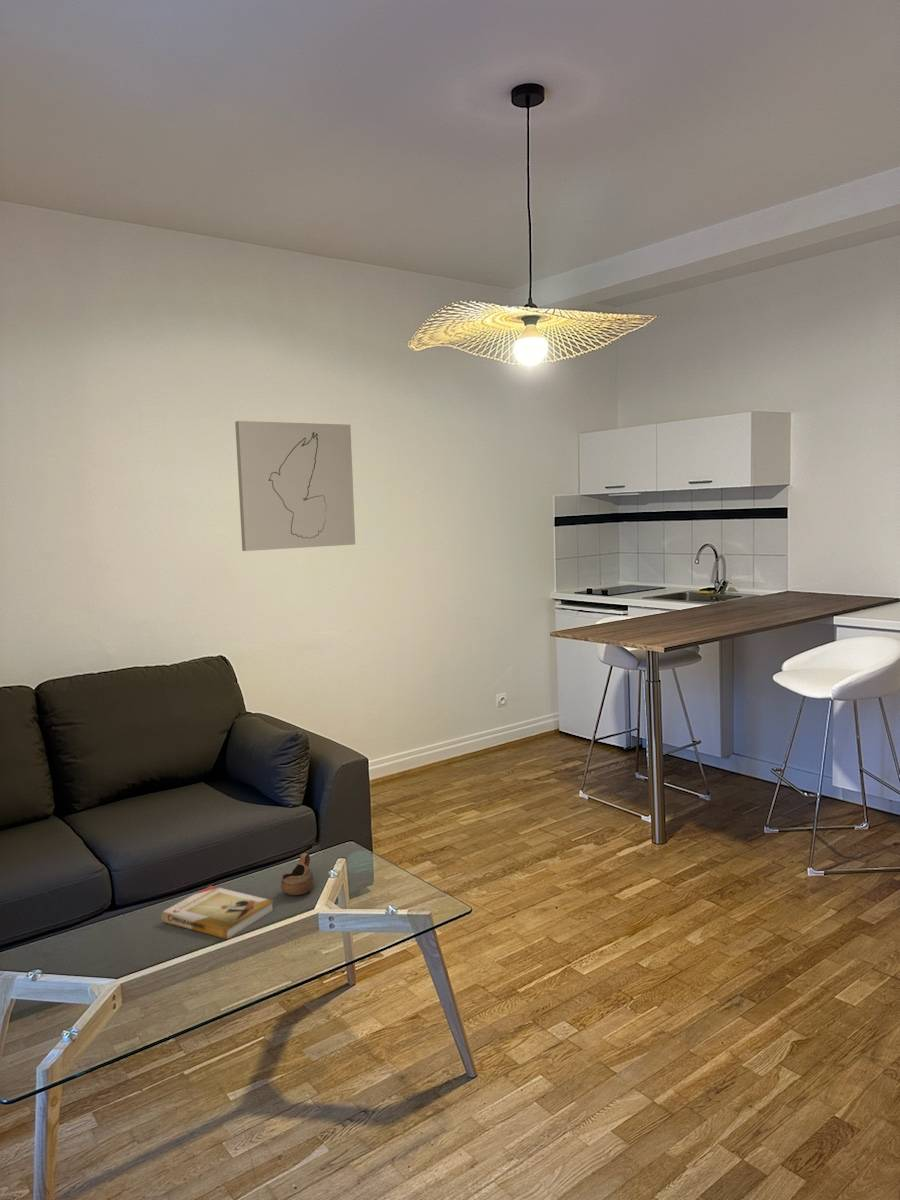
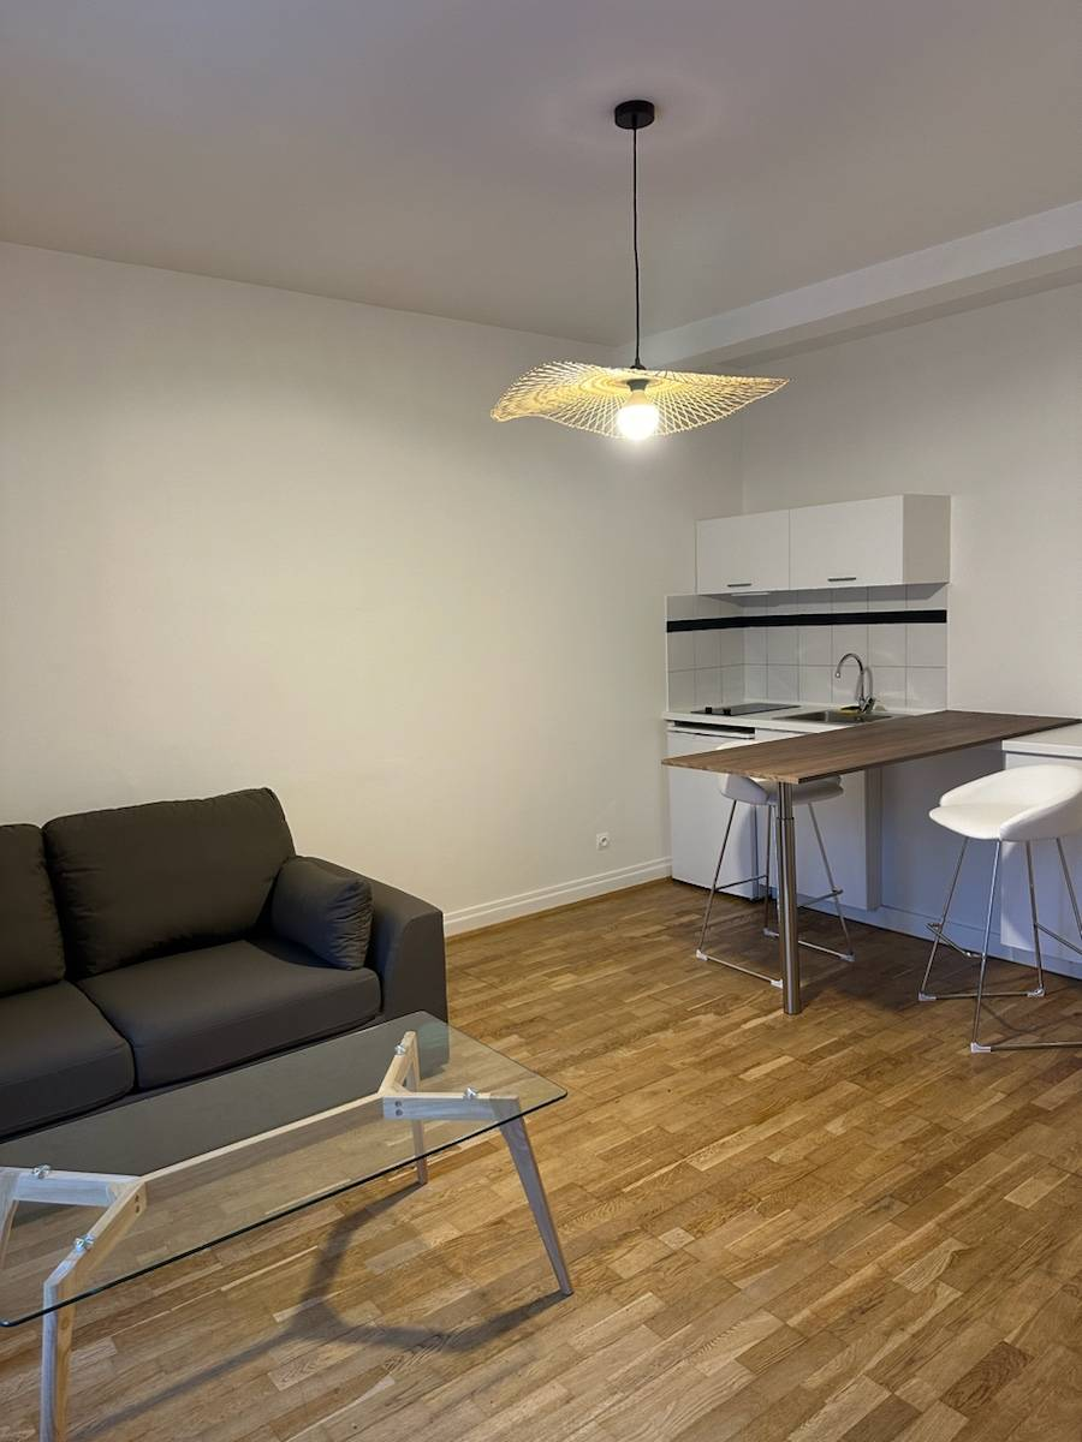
- cup (300, 875)
- wall art (298, 485)
- book (218, 911)
